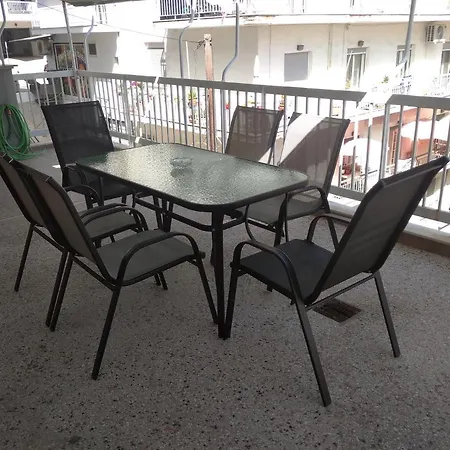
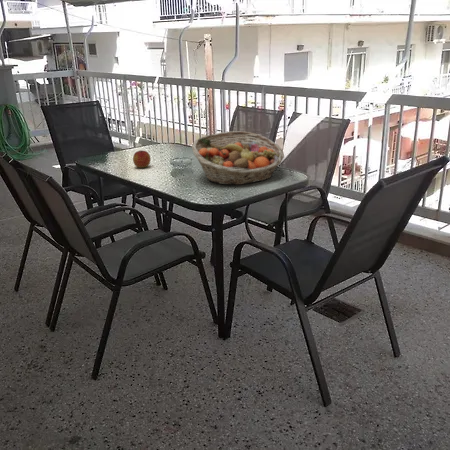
+ fruit basket (238, 157)
+ apple (141, 158)
